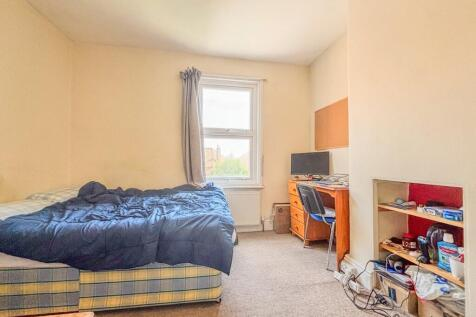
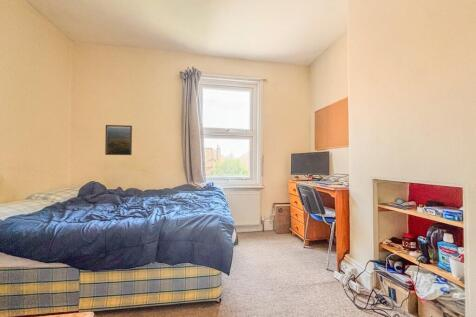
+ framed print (118, 140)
